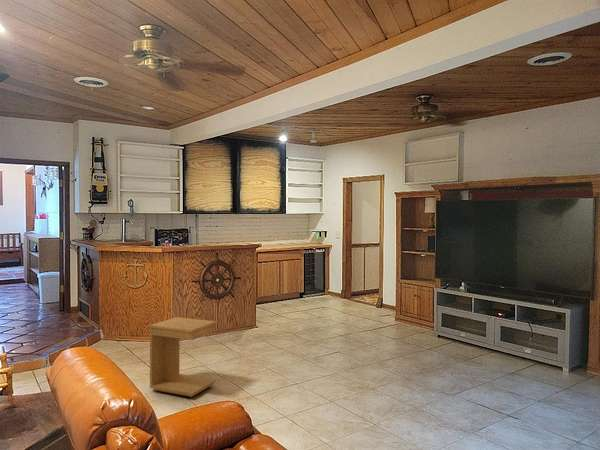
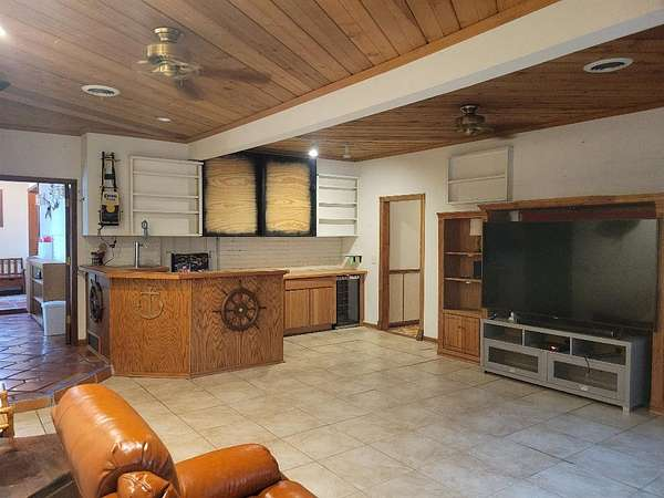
- side table (178, 355)
